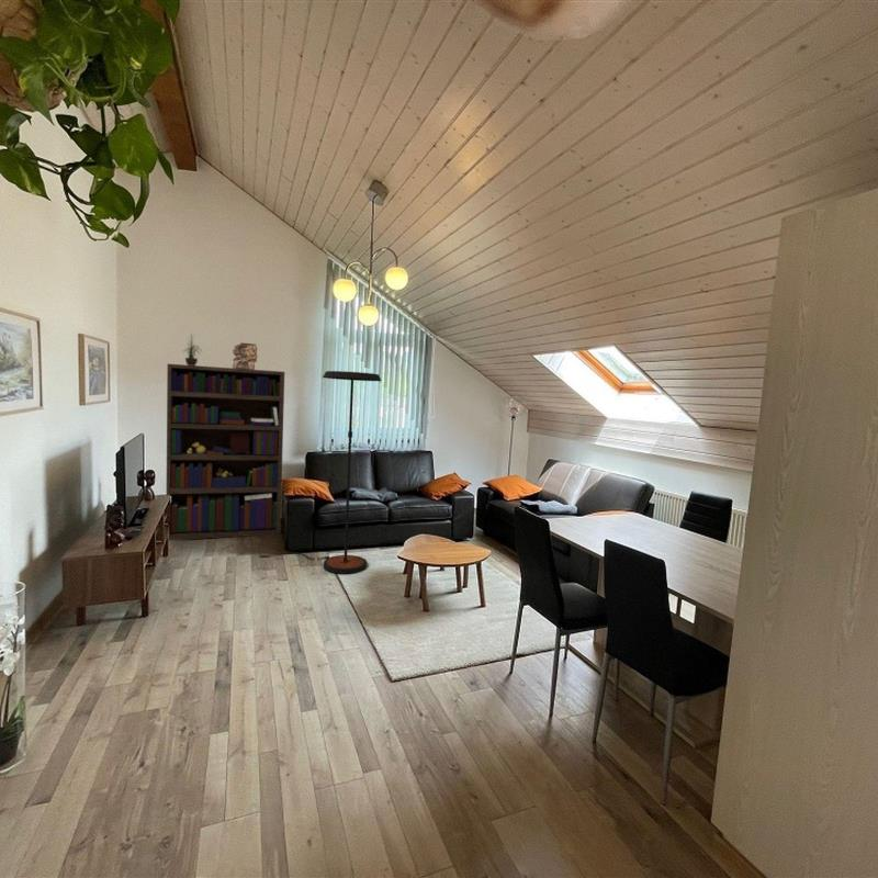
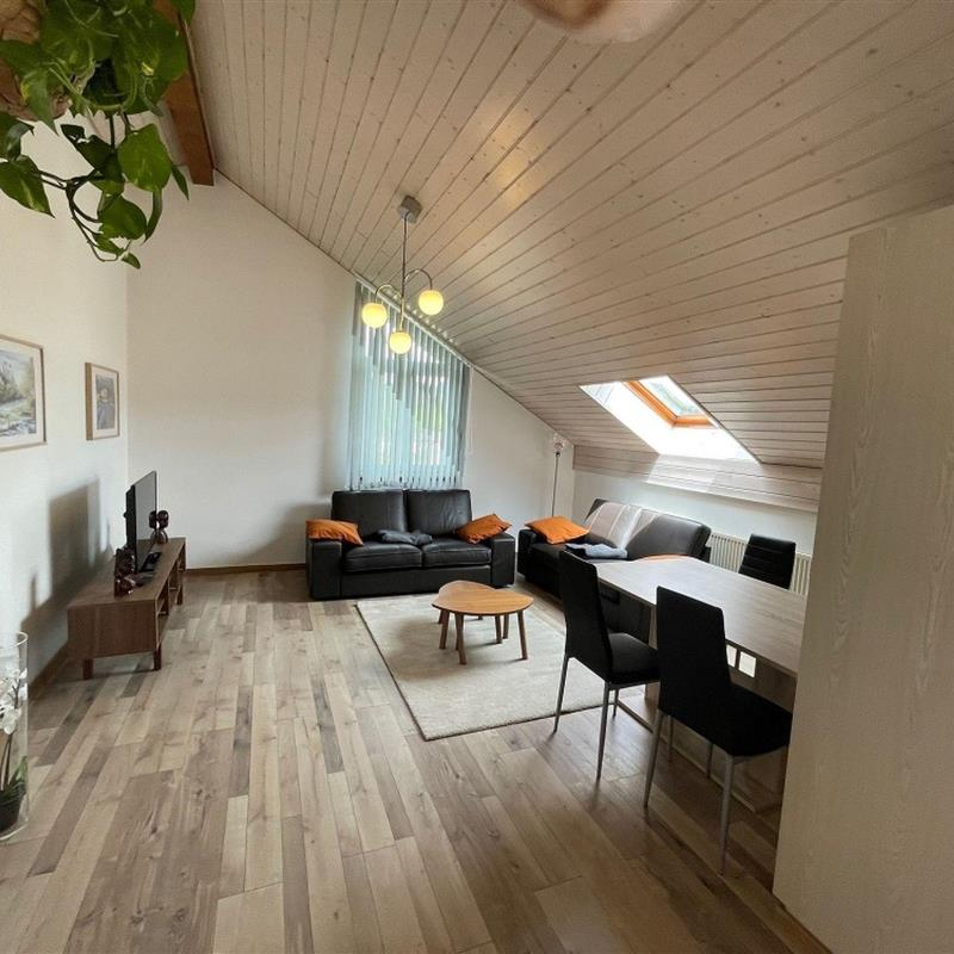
- bookcase (227, 451)
- ceramic vessel (245, 356)
- floor lamp (347, 475)
- potted plant (192, 347)
